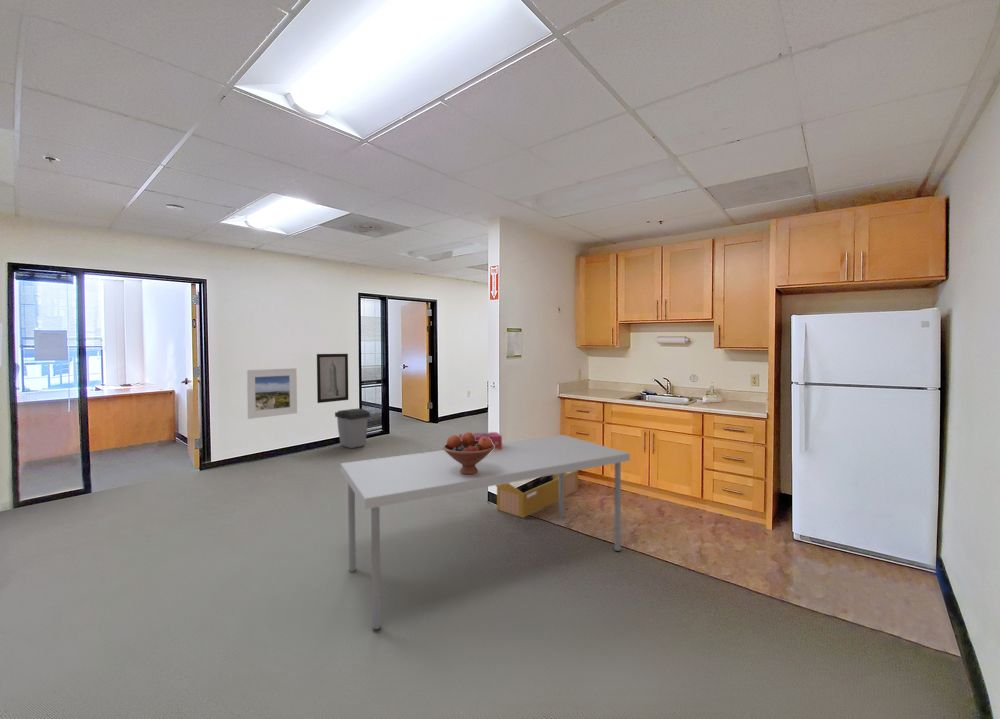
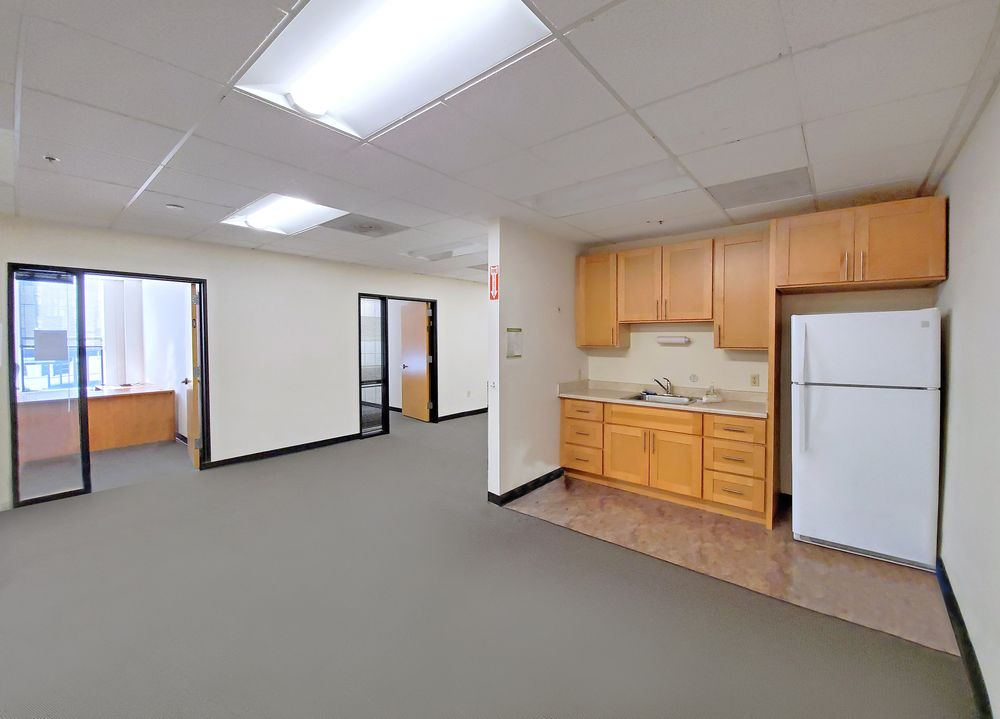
- trash can (351, 427)
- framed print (272, 392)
- basket (541, 485)
- fruit bowl (468, 454)
- dining table (488, 486)
- wall art (333, 377)
- tissue box (478, 440)
